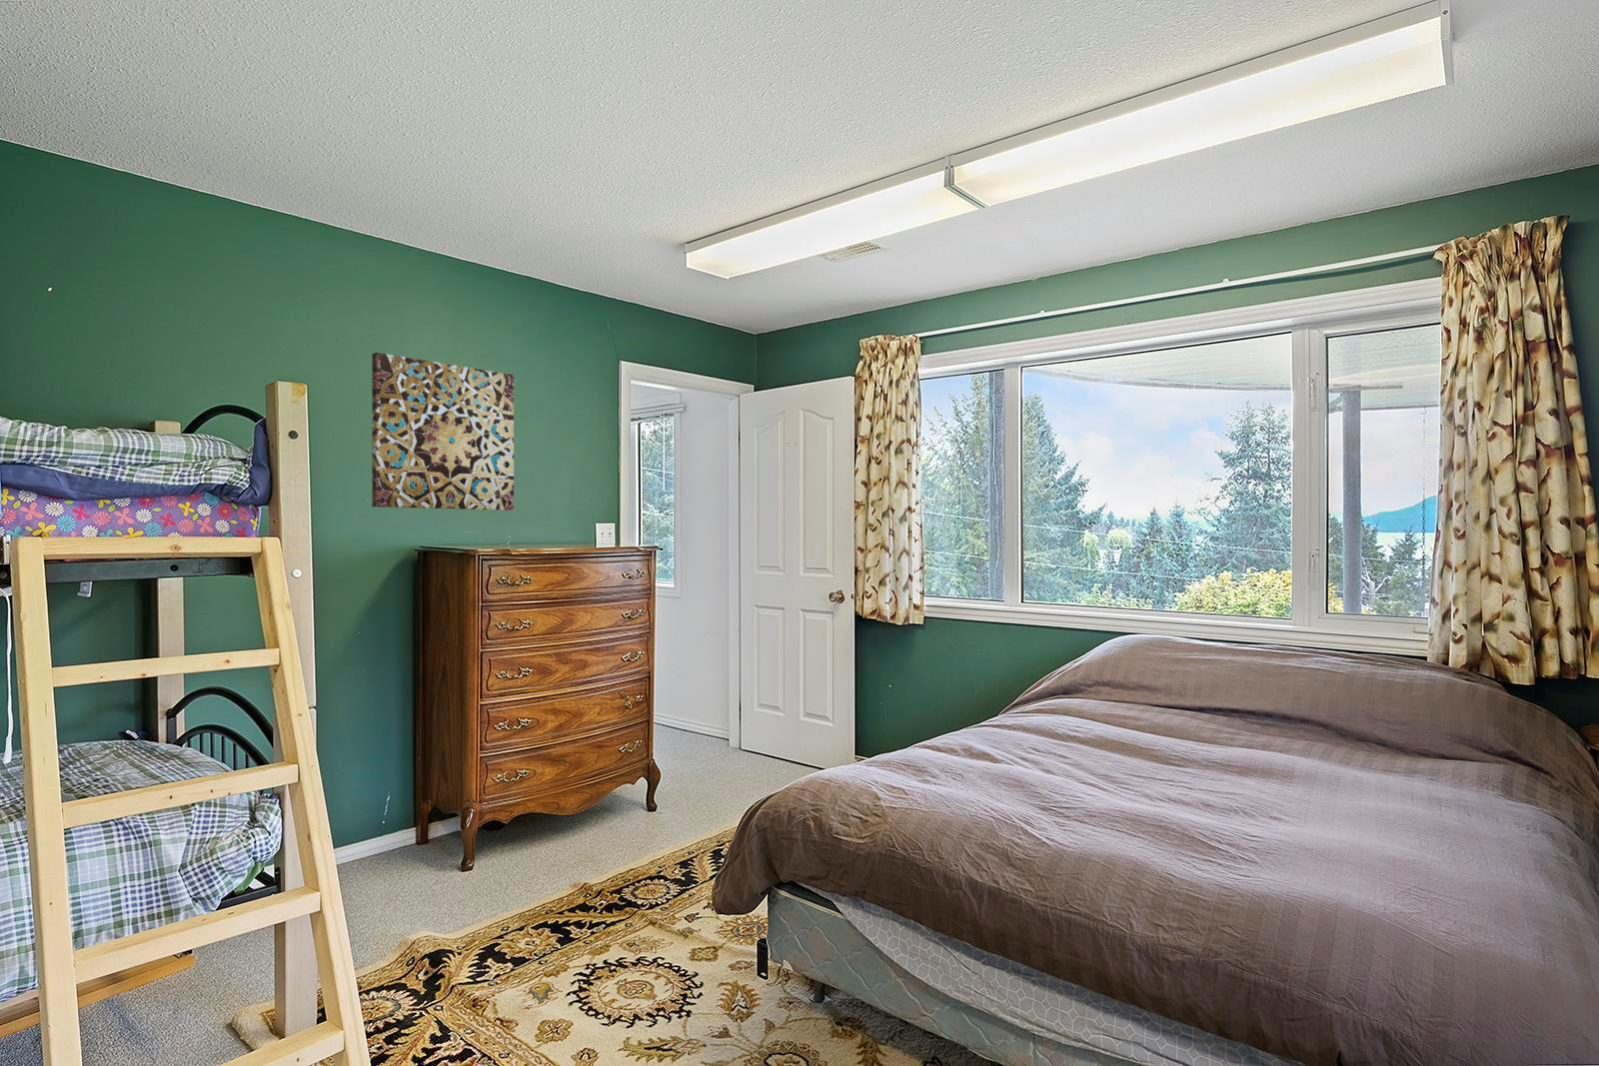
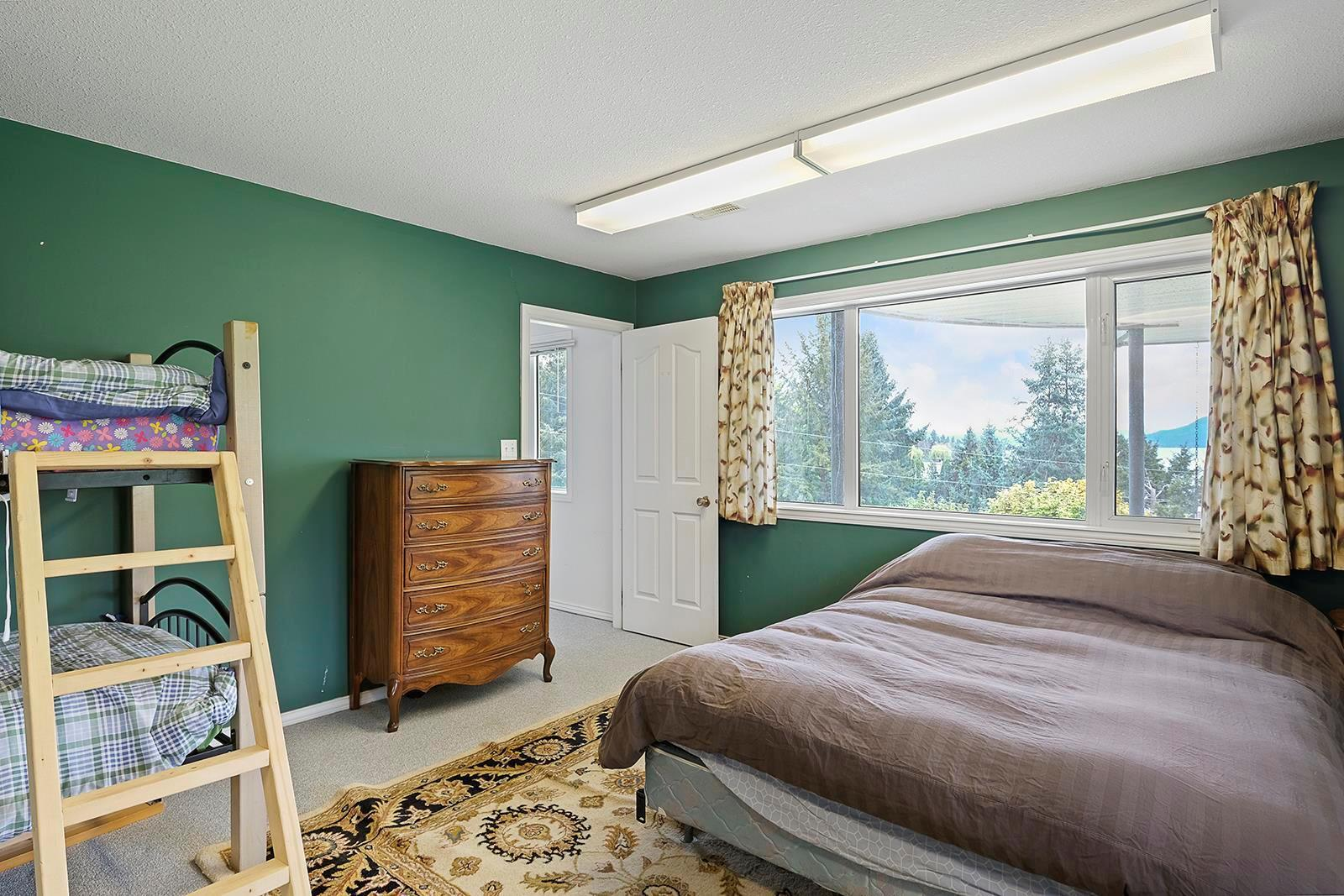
- wall art (446, 437)
